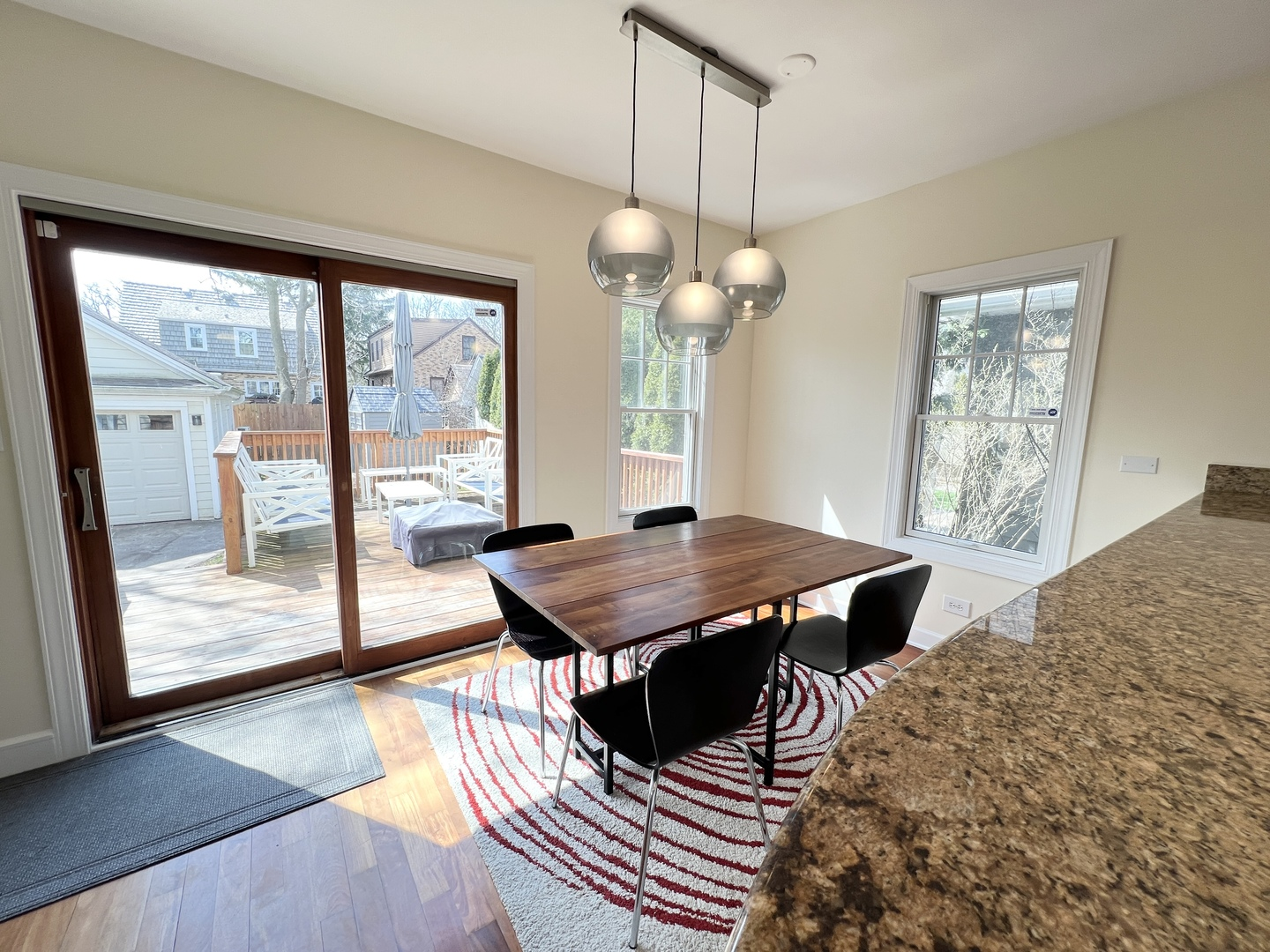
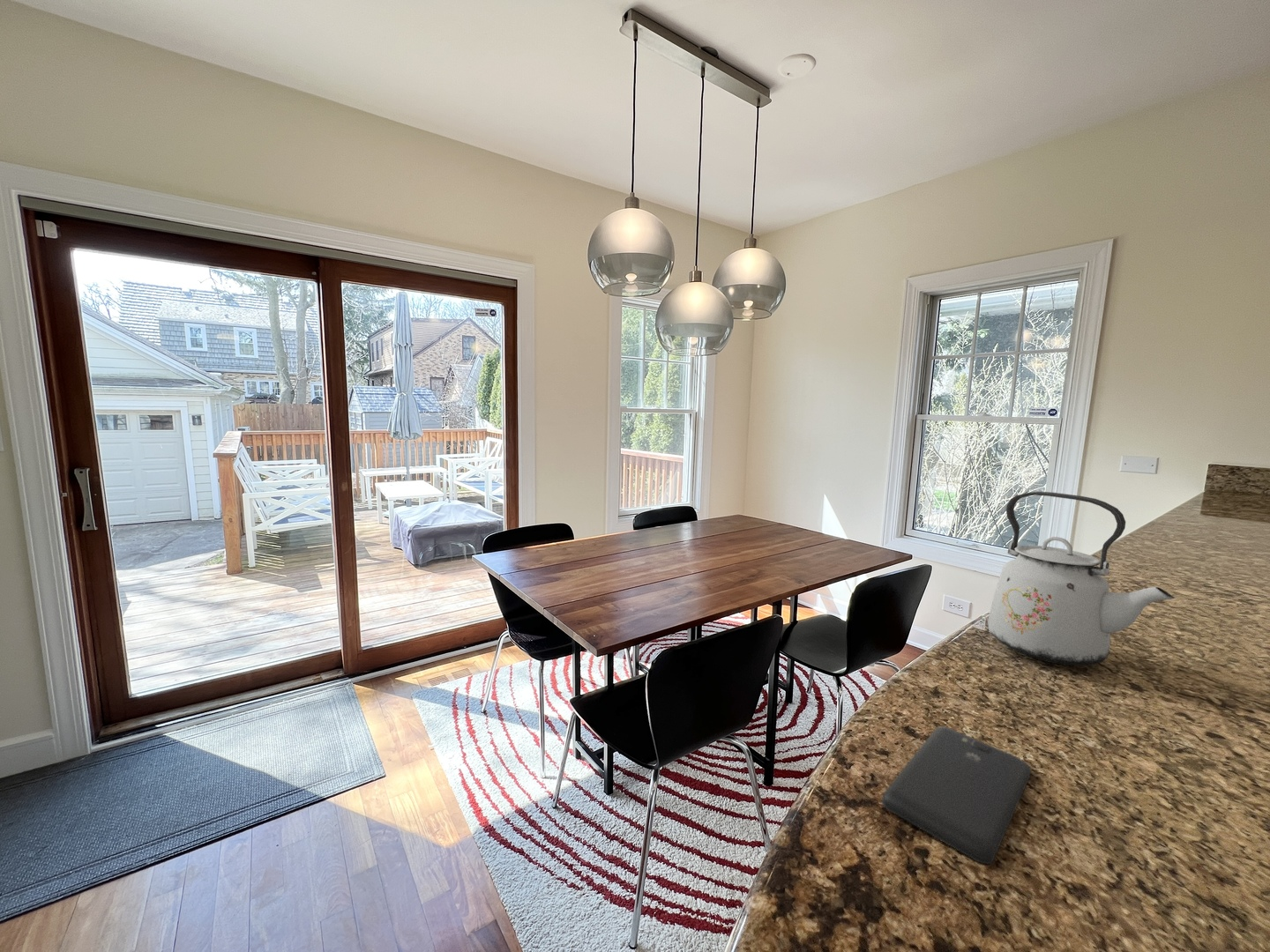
+ kettle (1076, 579)
+ smartphone (959, 780)
